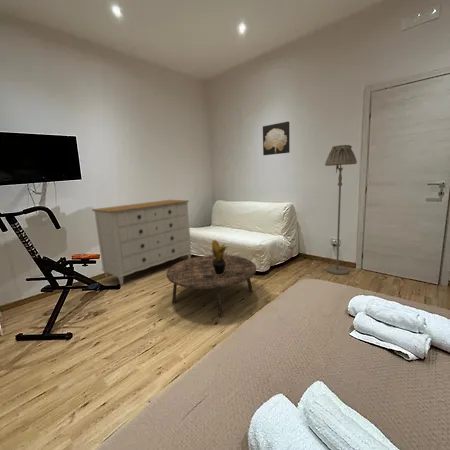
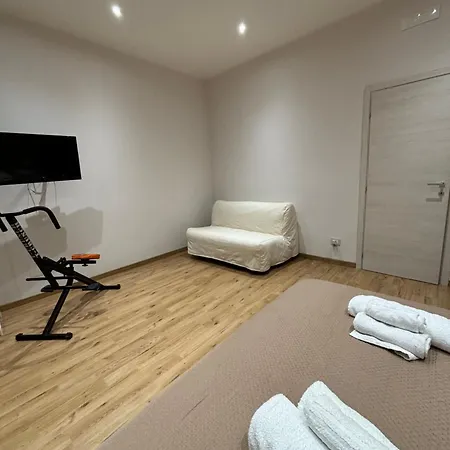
- potted plant (219, 255)
- dresser (148, 237)
- floor lamp (338, 211)
- coffee table (212, 282)
- wall art (275, 139)
